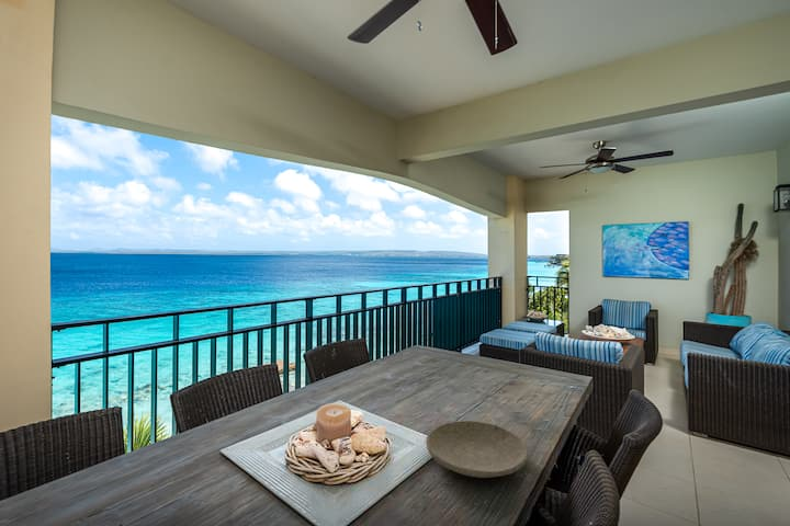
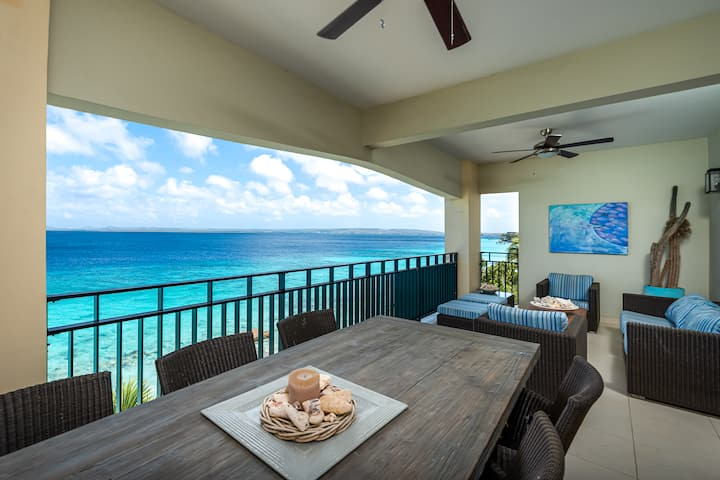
- plate (475, 450)
